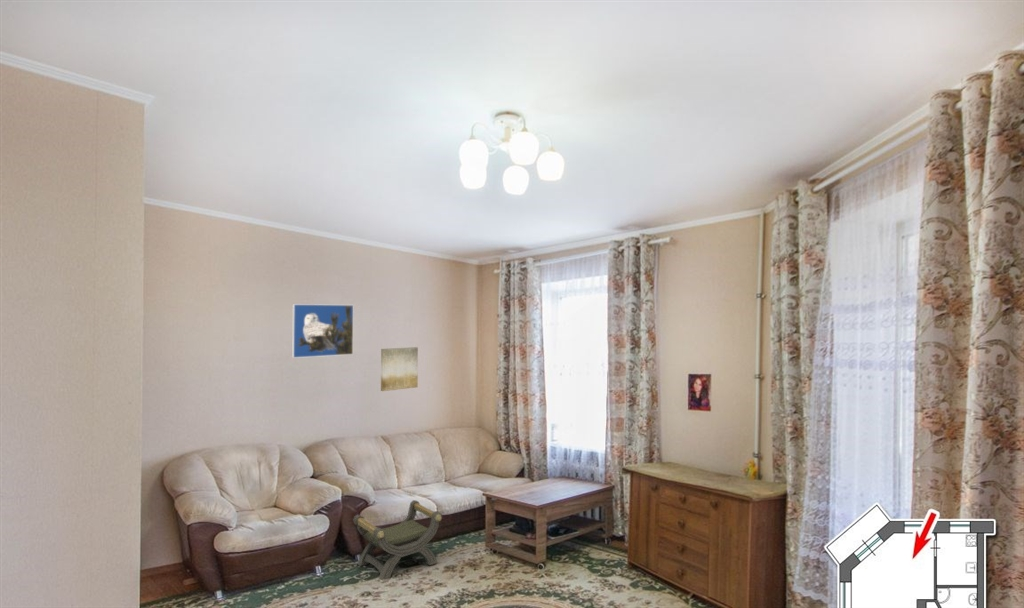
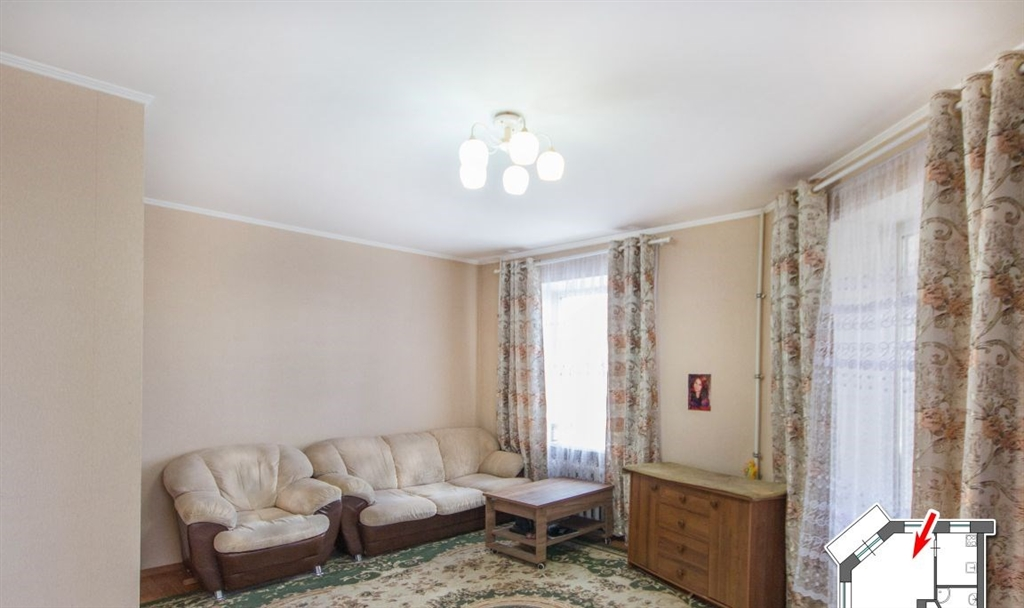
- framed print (323, 330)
- stool (397, 538)
- wall art (399, 368)
